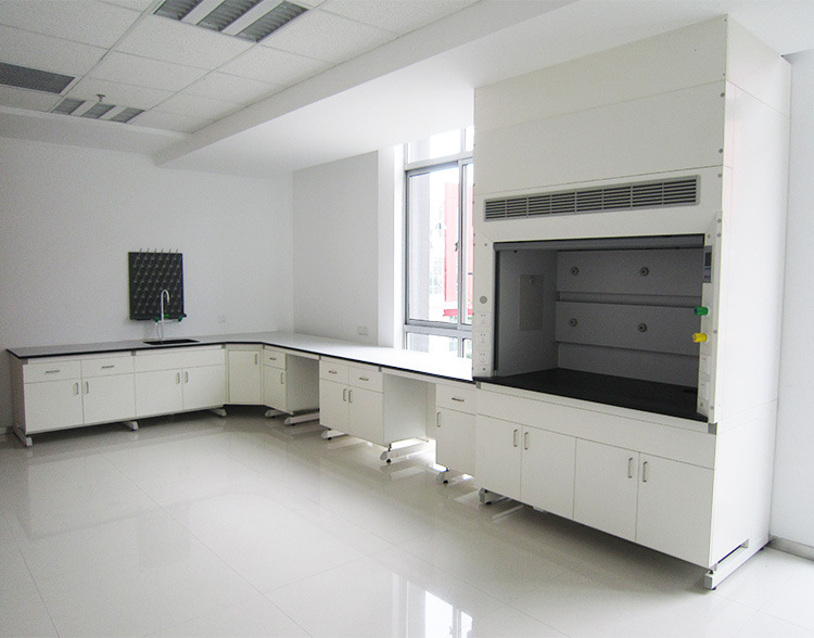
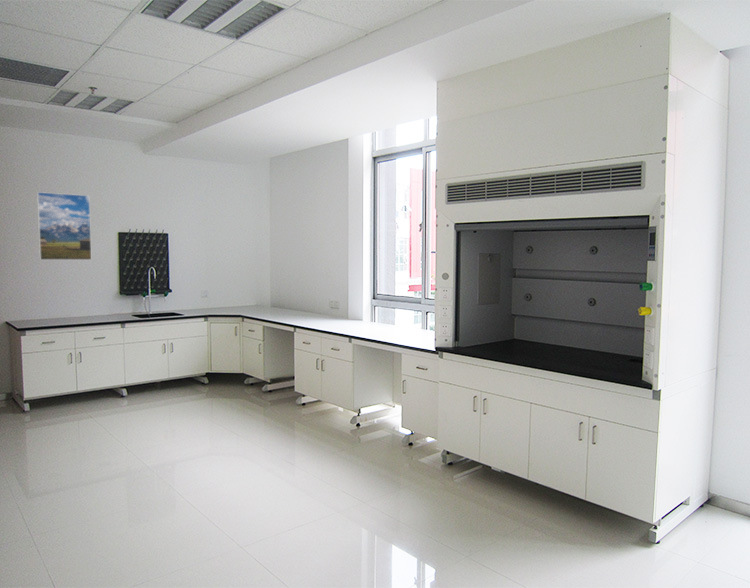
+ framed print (65, 227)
